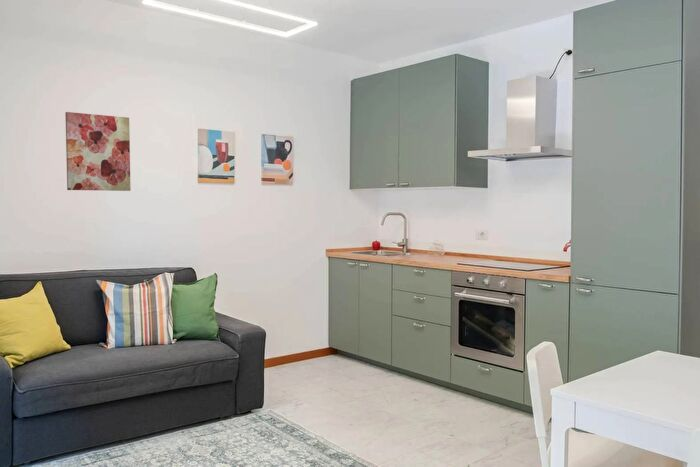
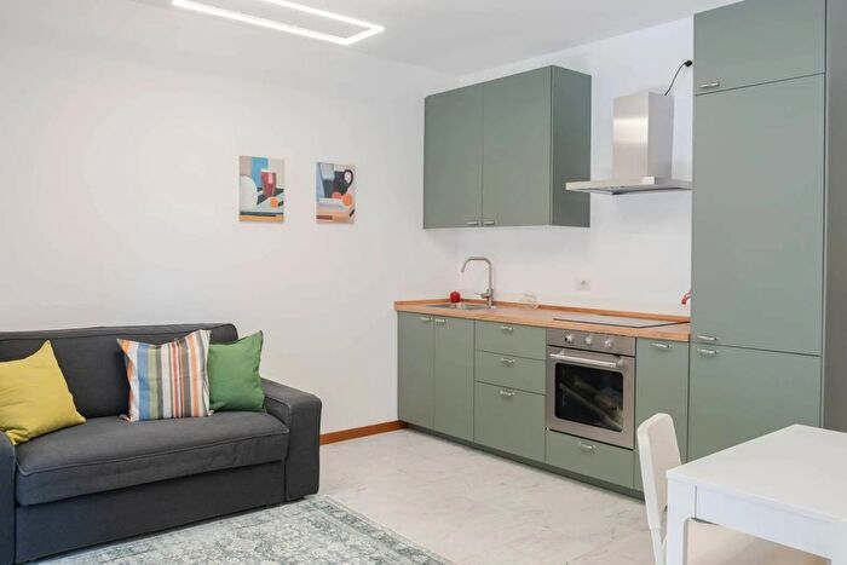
- wall art (99, 152)
